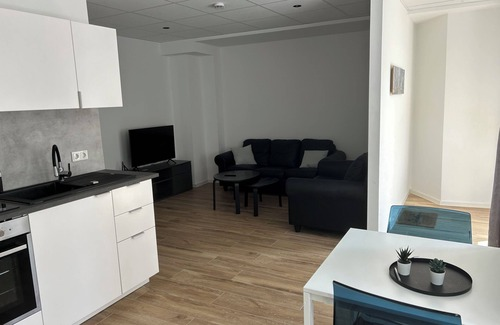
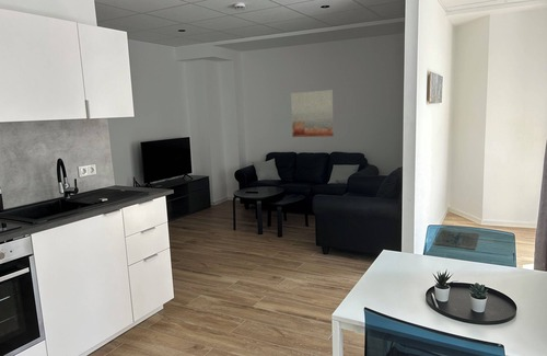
+ wall art (312, 114)
